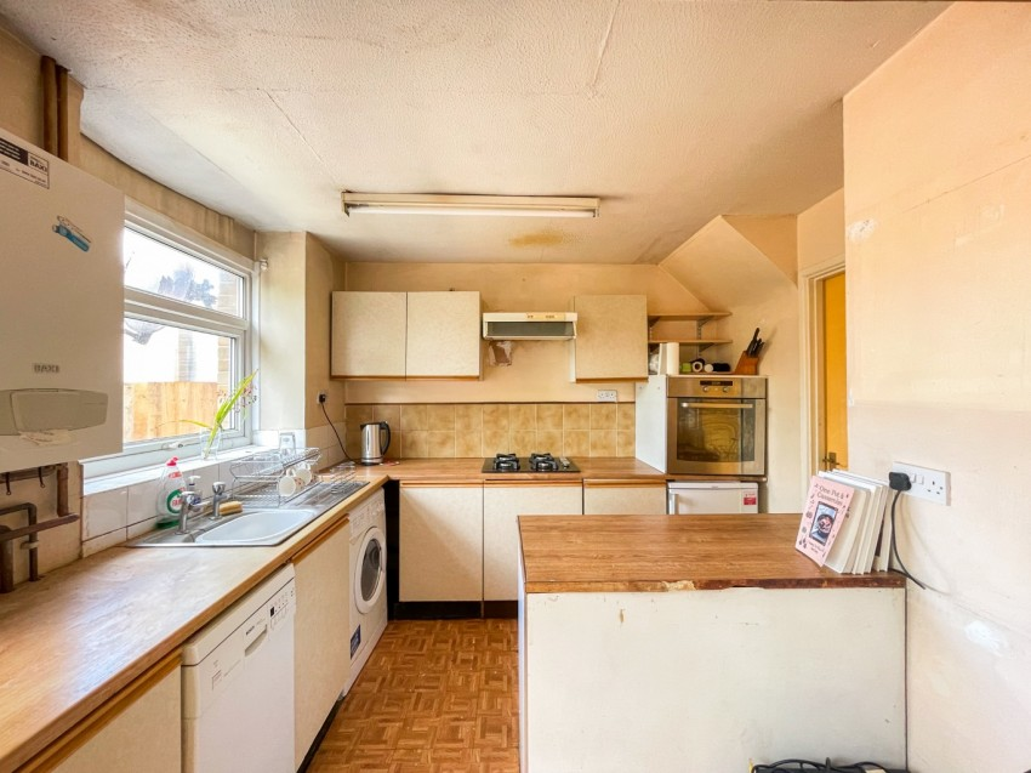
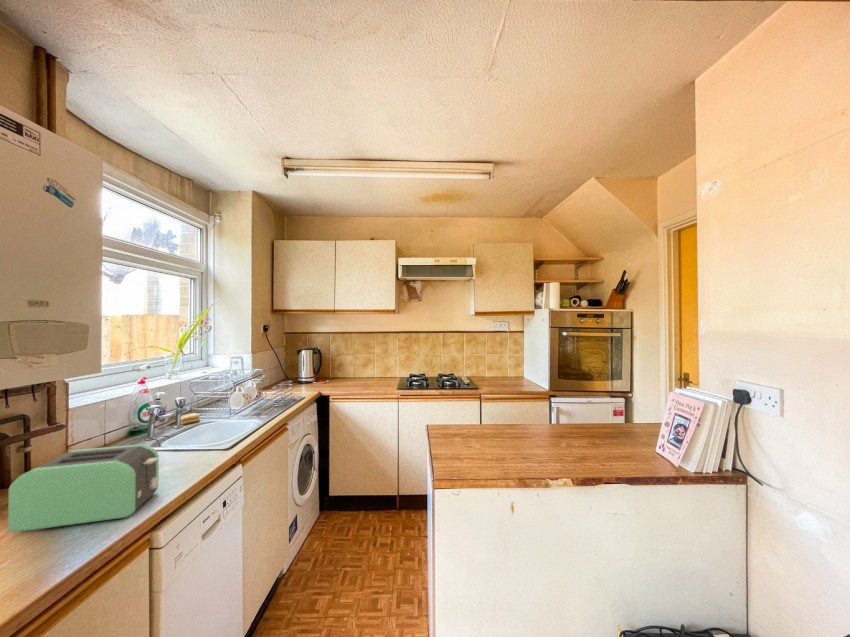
+ toaster (91, 483)
